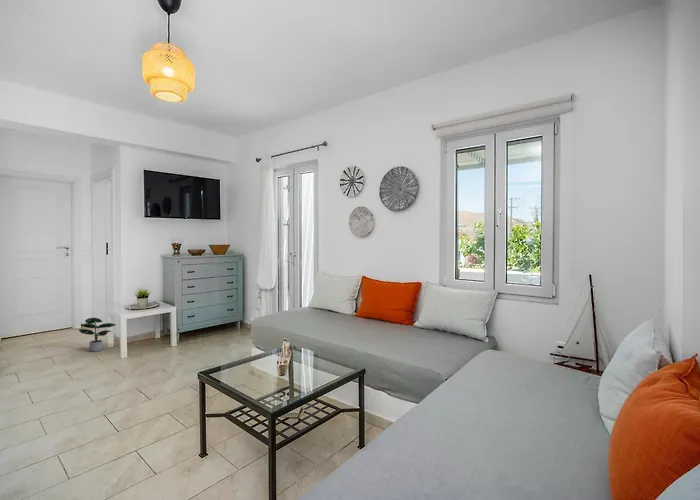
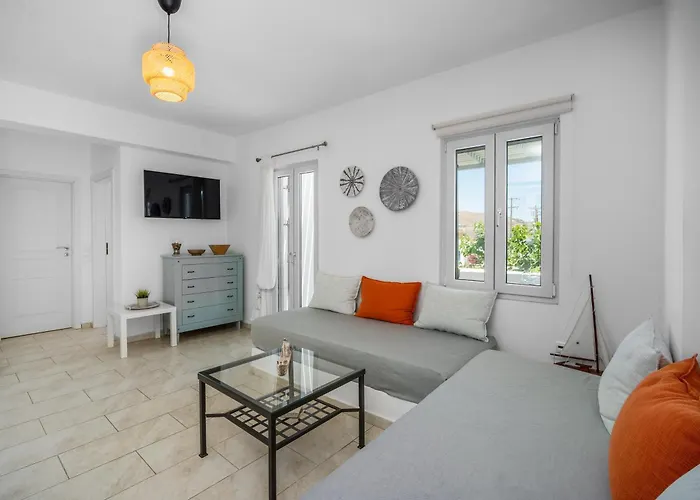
- potted plant (97, 334)
